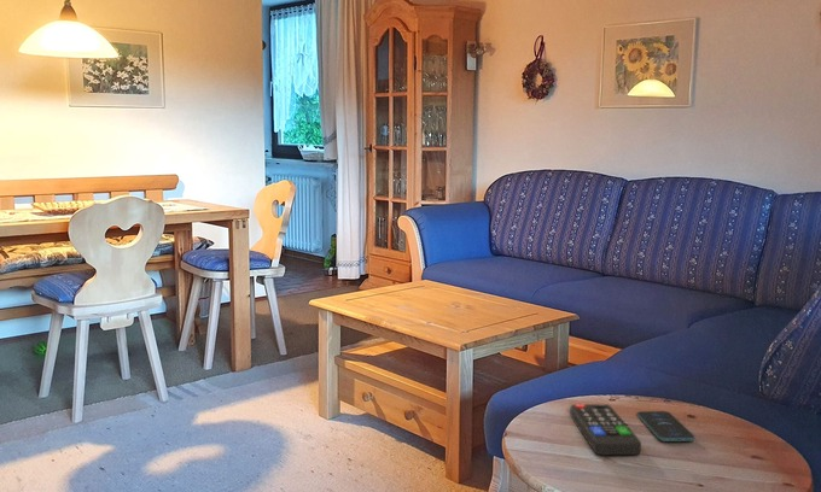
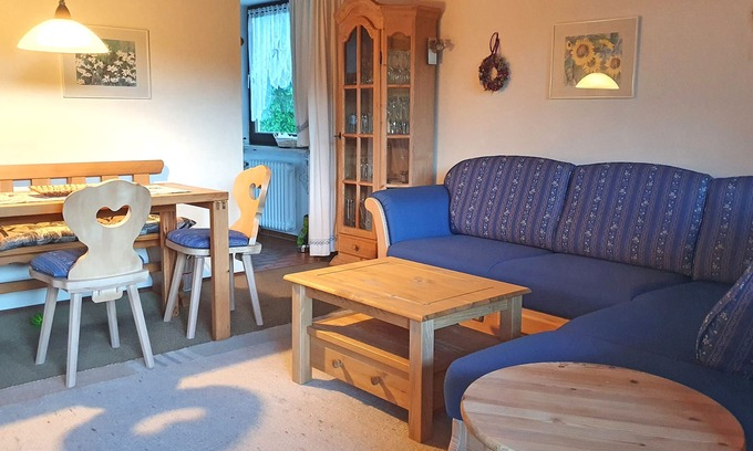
- remote control (602, 427)
- smartphone (664, 426)
